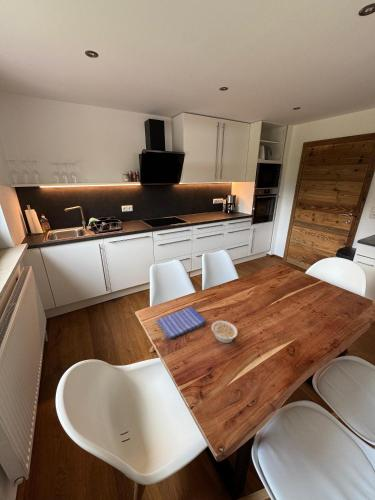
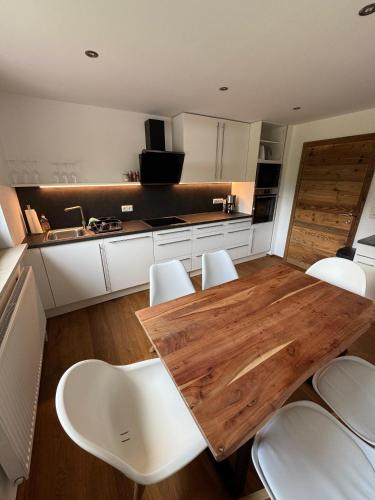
- dish towel (181, 320)
- legume (224, 332)
